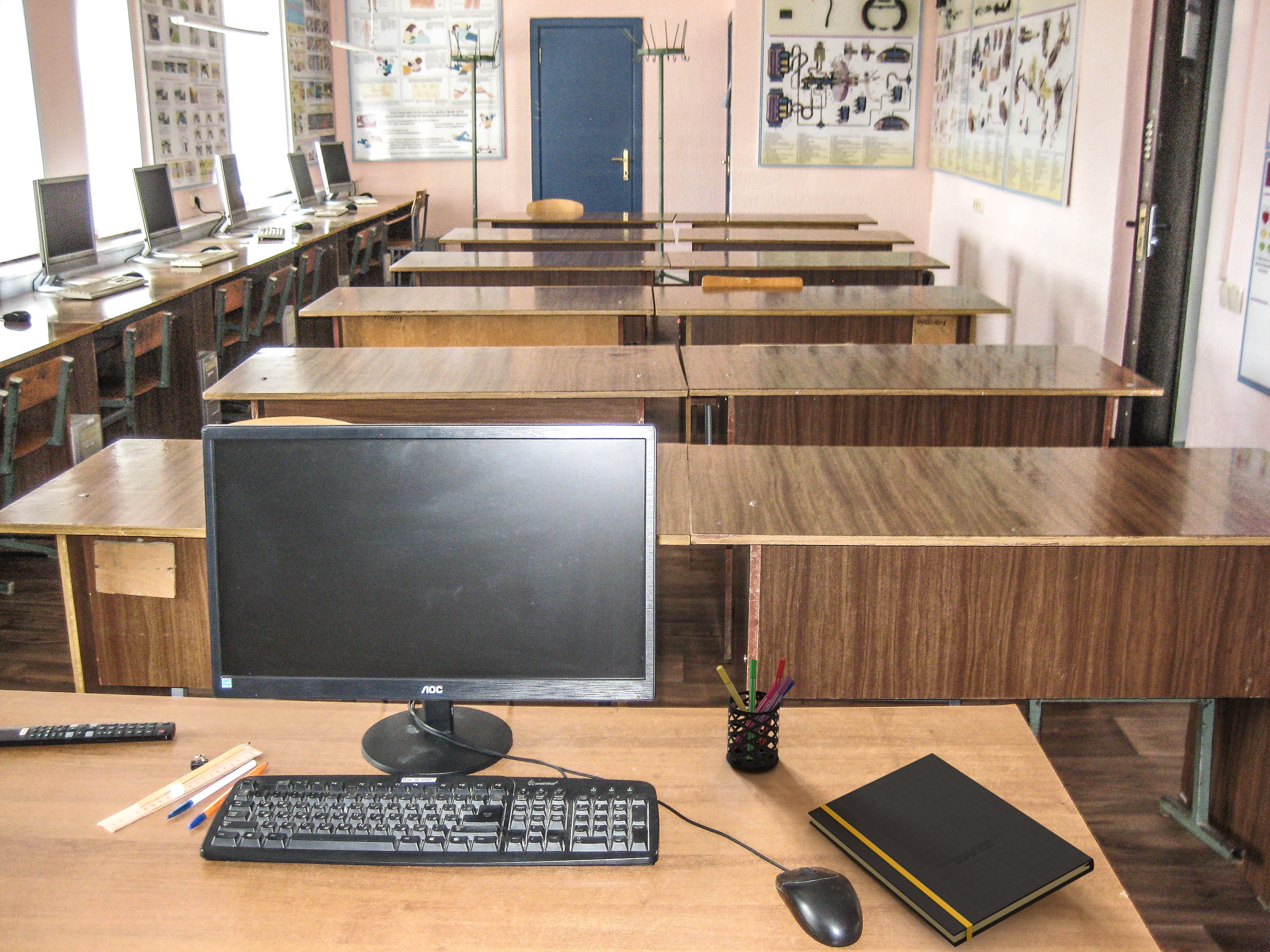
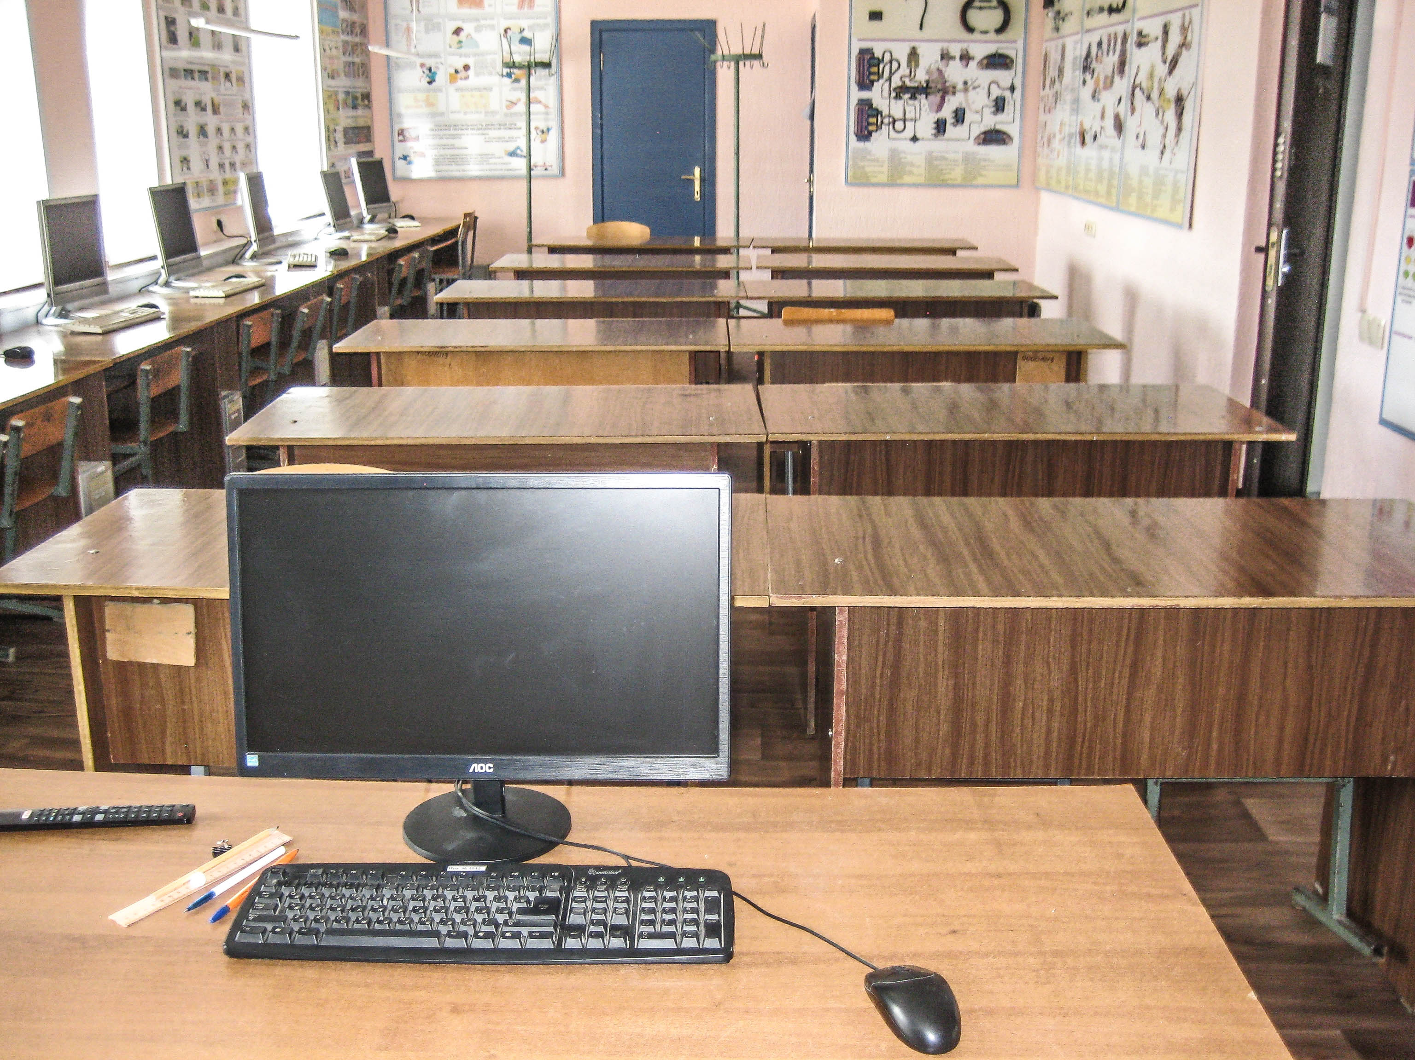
- notepad (943, 840)
- pen holder (757, 707)
